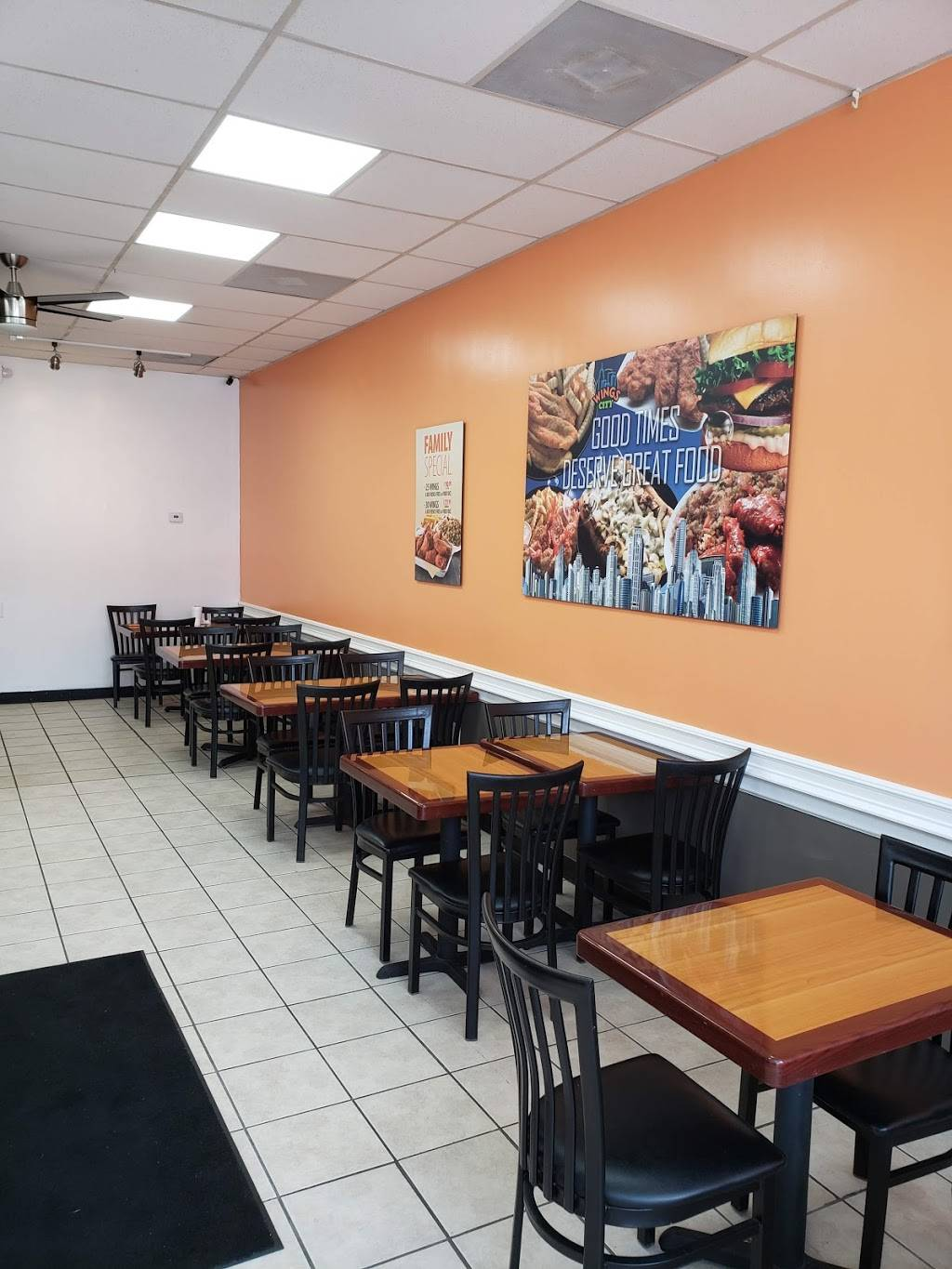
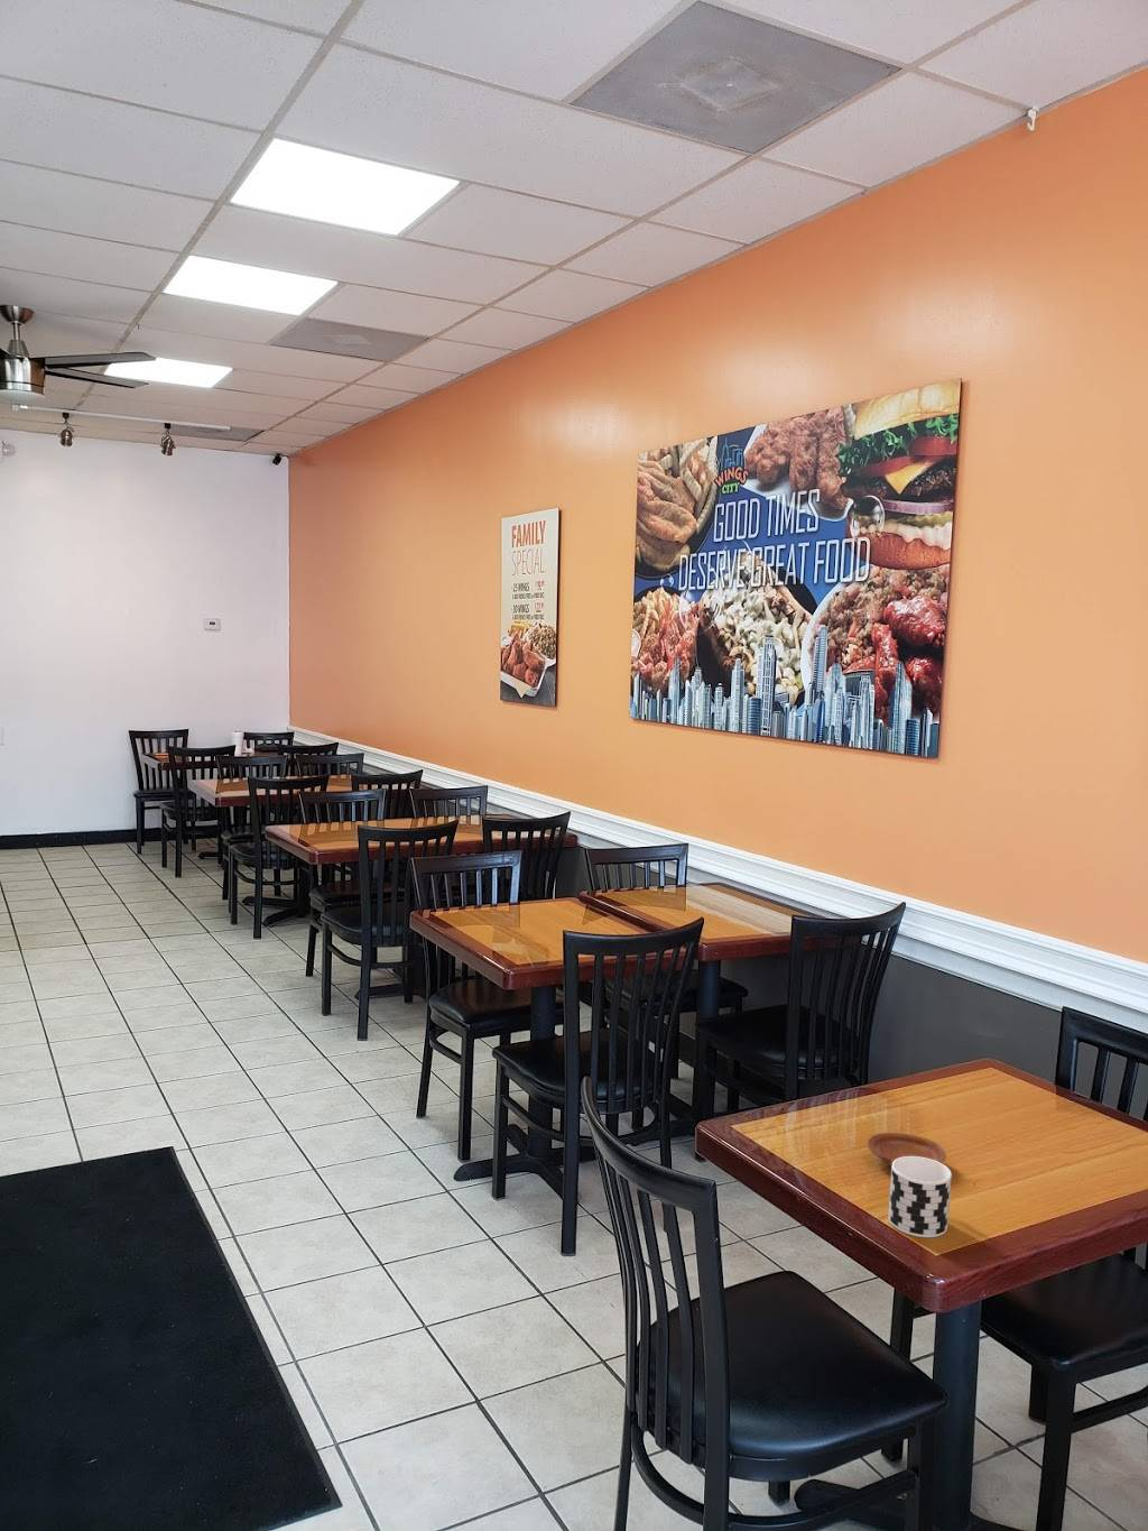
+ cup (921, 1191)
+ plate (906, 1156)
